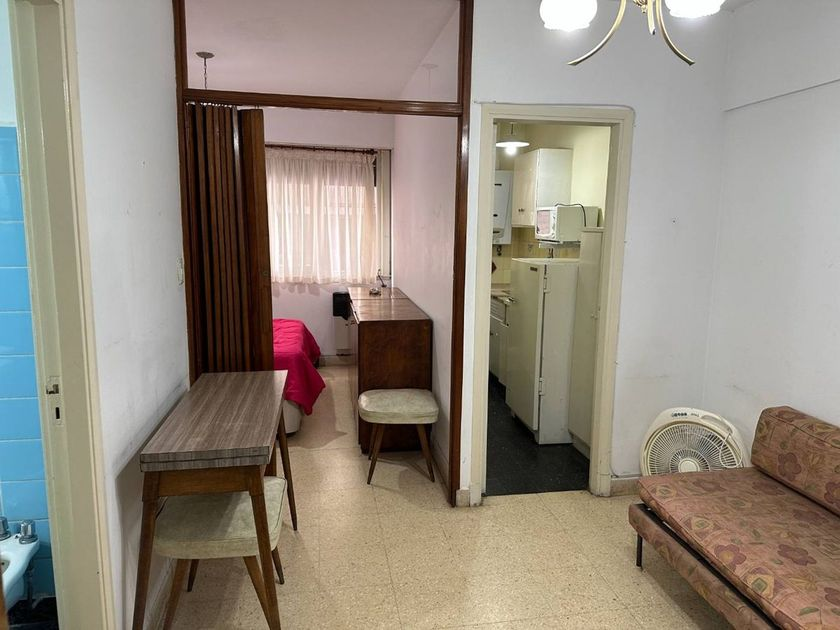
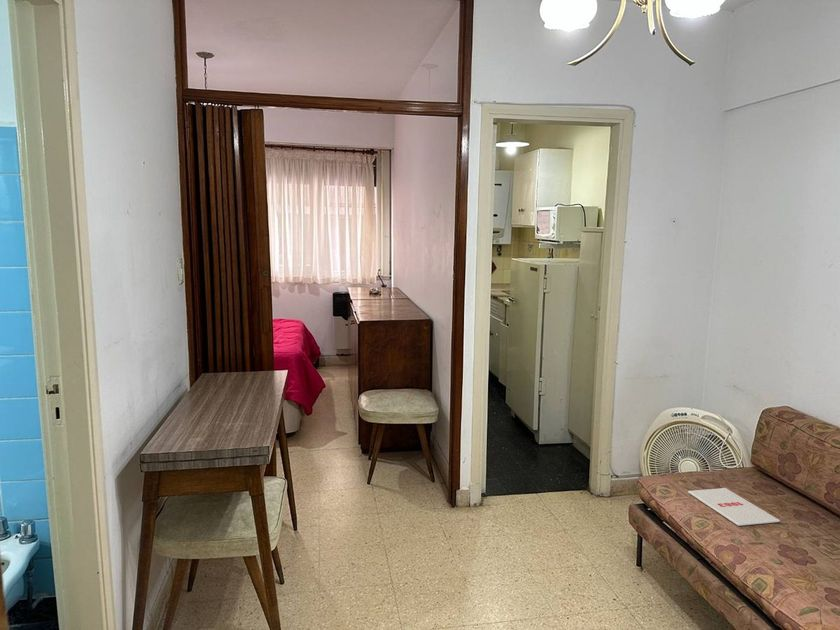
+ magazine (731, 505)
